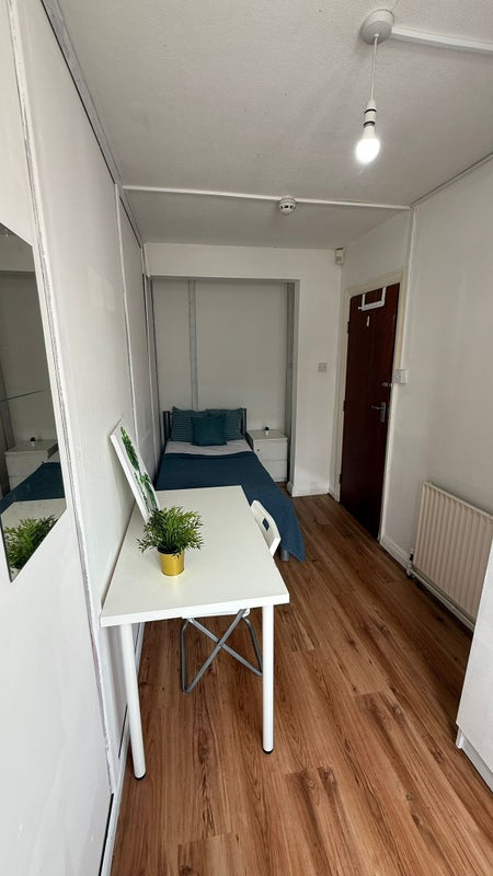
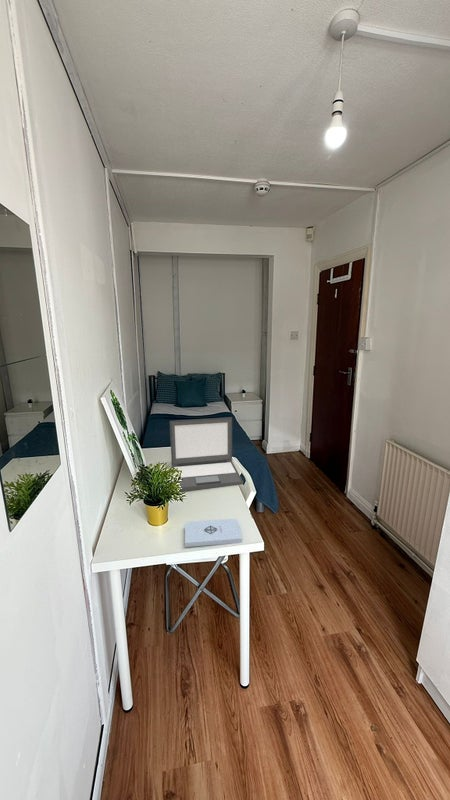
+ laptop (204, 451)
+ notepad (212, 531)
